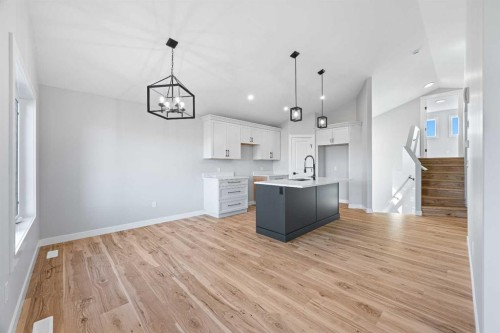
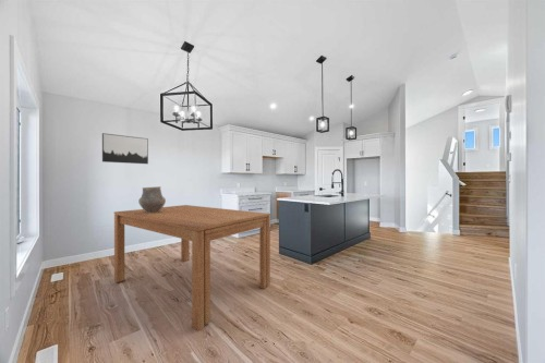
+ wall art (126, 149)
+ dining table (189, 247)
+ ceramic pot (152, 198)
